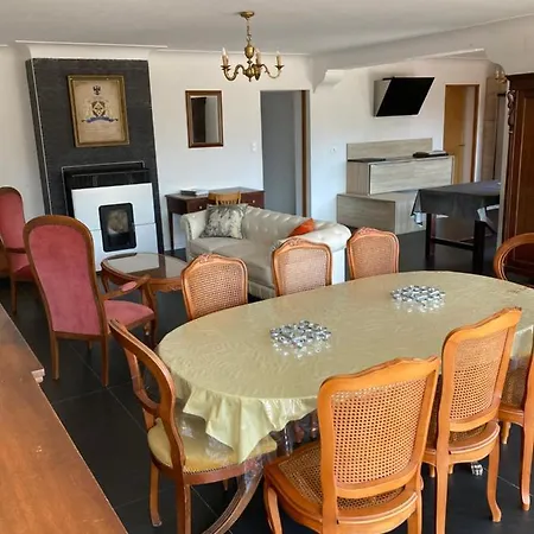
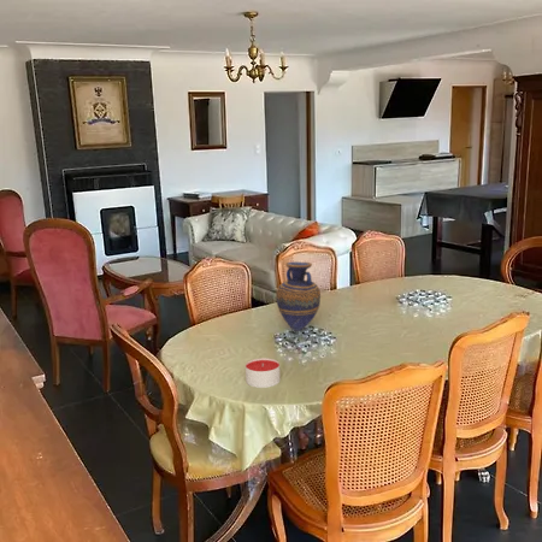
+ vase (297, 296)
+ candle (263, 371)
